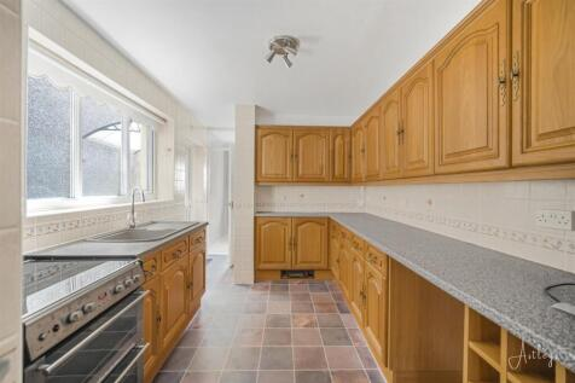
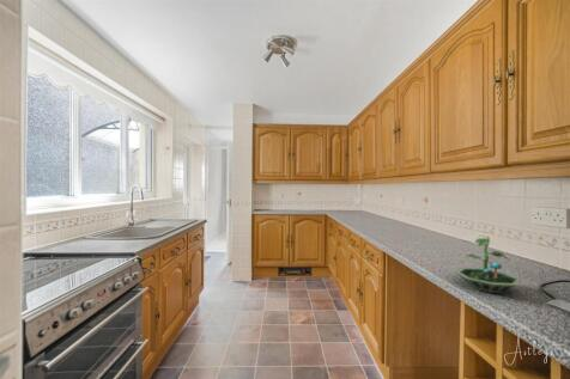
+ terrarium (486, 246)
